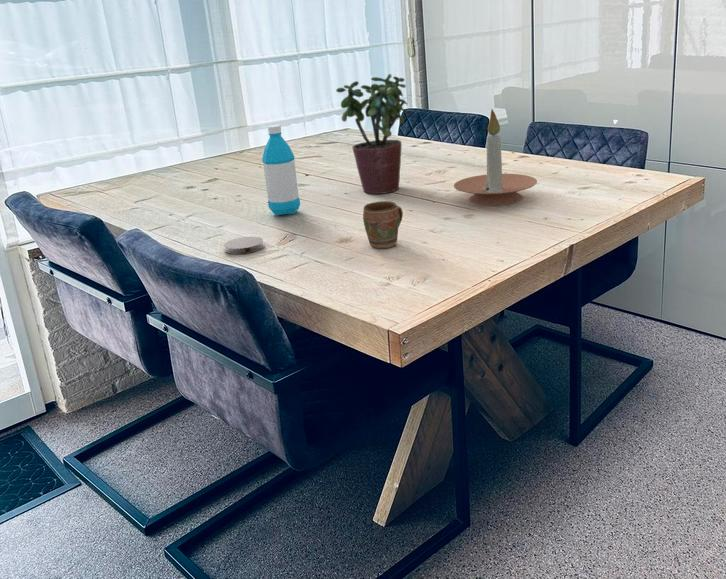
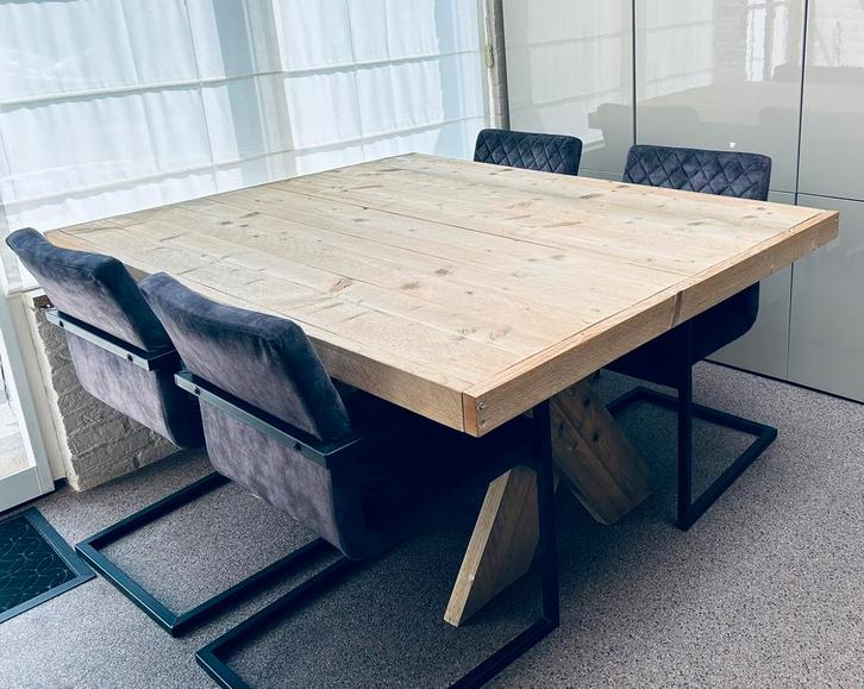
- water bottle (279, 170)
- mug (384, 224)
- potted plant (374, 133)
- coaster (243, 245)
- candle holder (494, 154)
